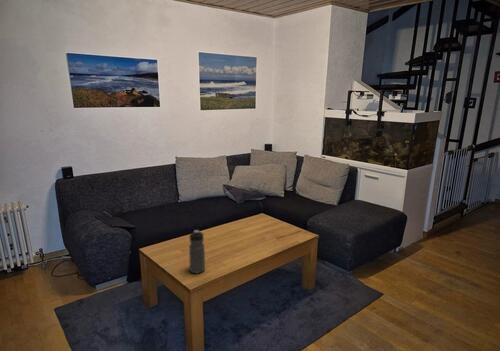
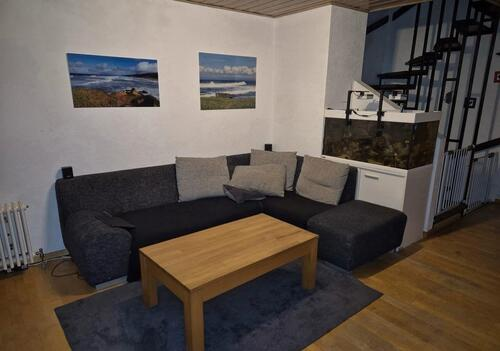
- water bottle (196, 250)
